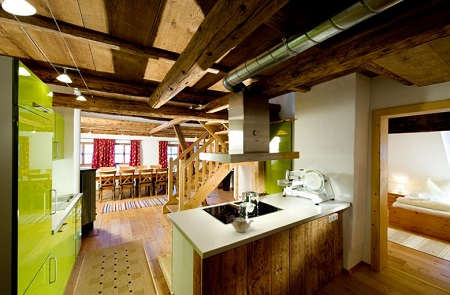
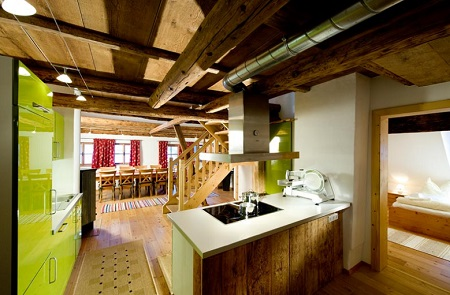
- teapot (241, 223)
